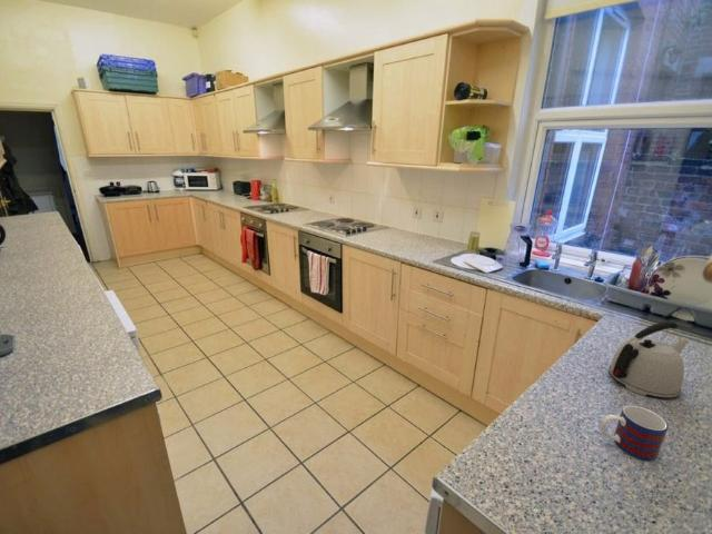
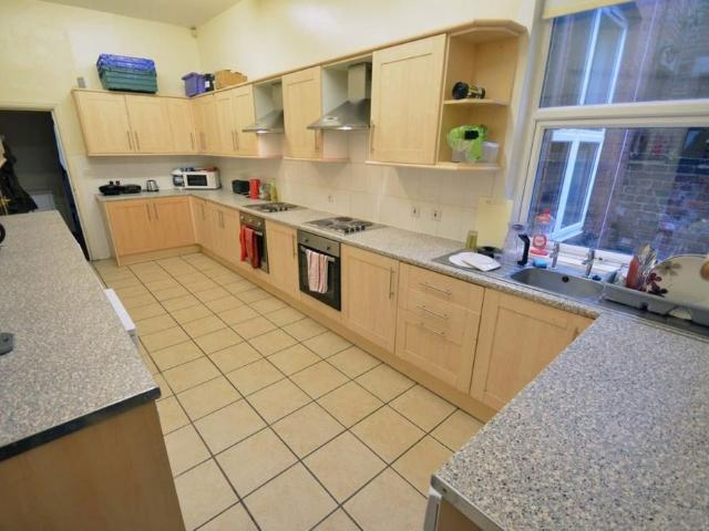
- mug (630, 431)
- kettle (652, 352)
